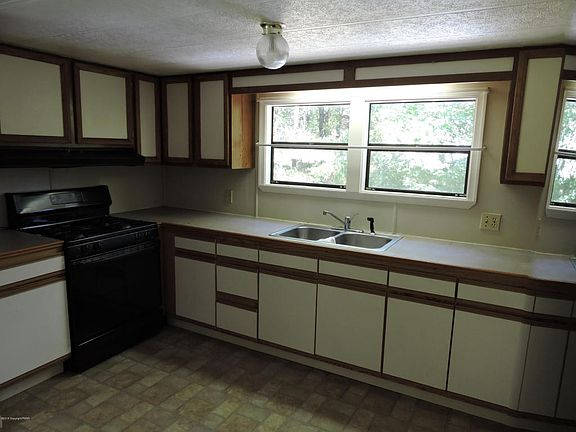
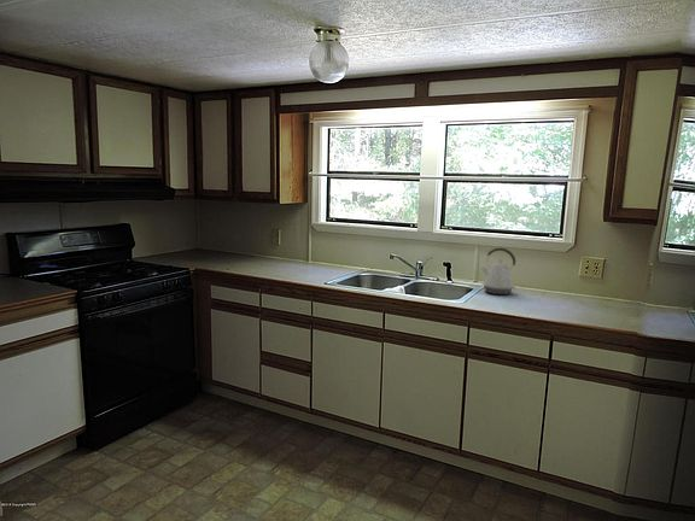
+ kettle (497, 270)
